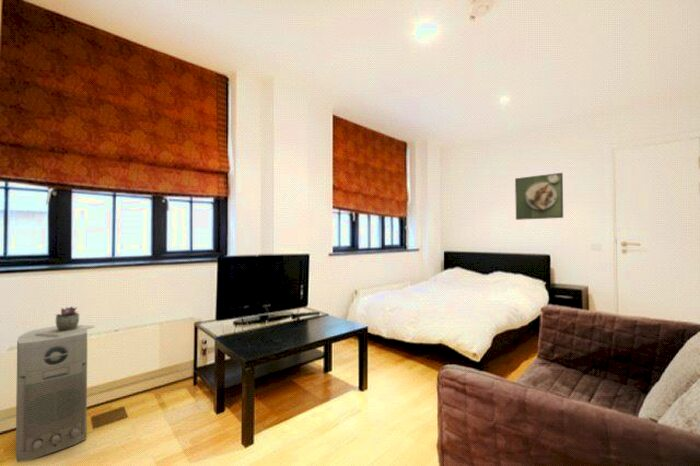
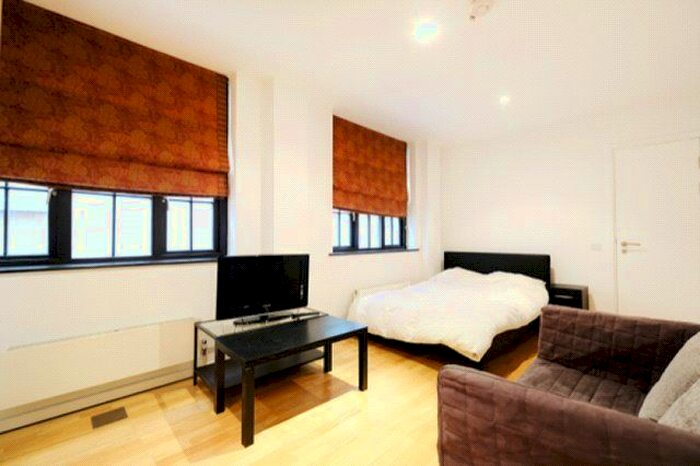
- succulent plant (66, 318)
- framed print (538, 197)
- air purifier (53, 384)
